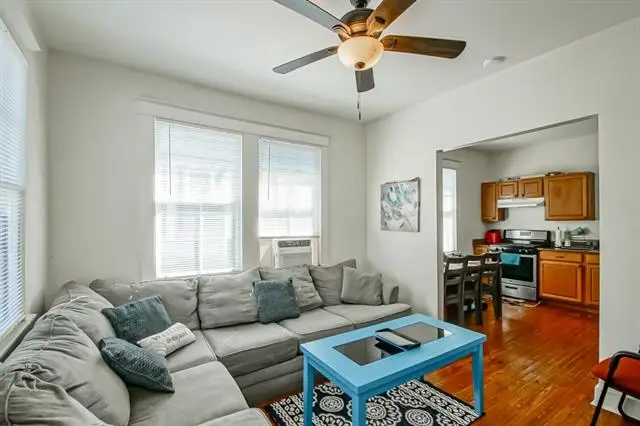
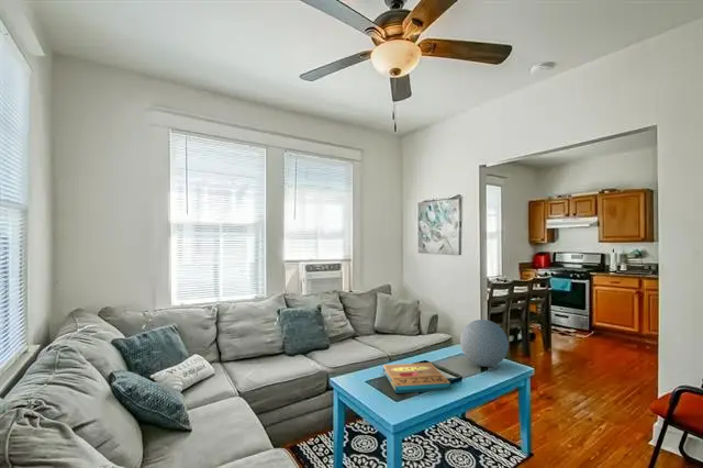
+ decorative orb (483, 342)
+ pizza box (414, 376)
